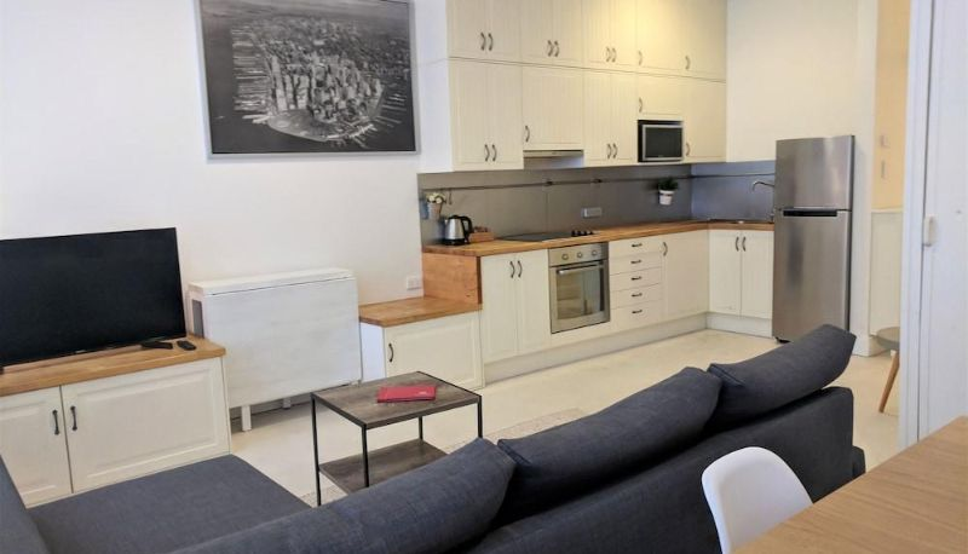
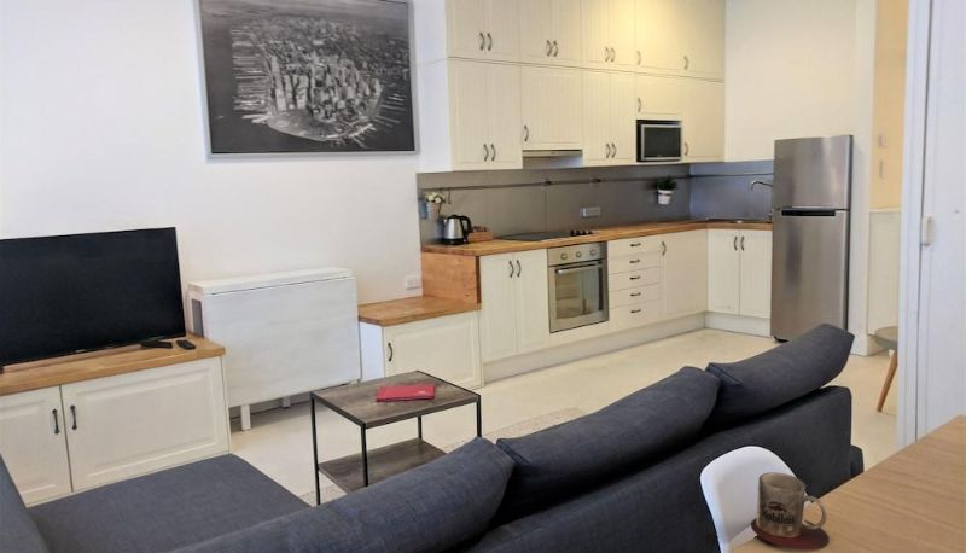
+ mug (788, 507)
